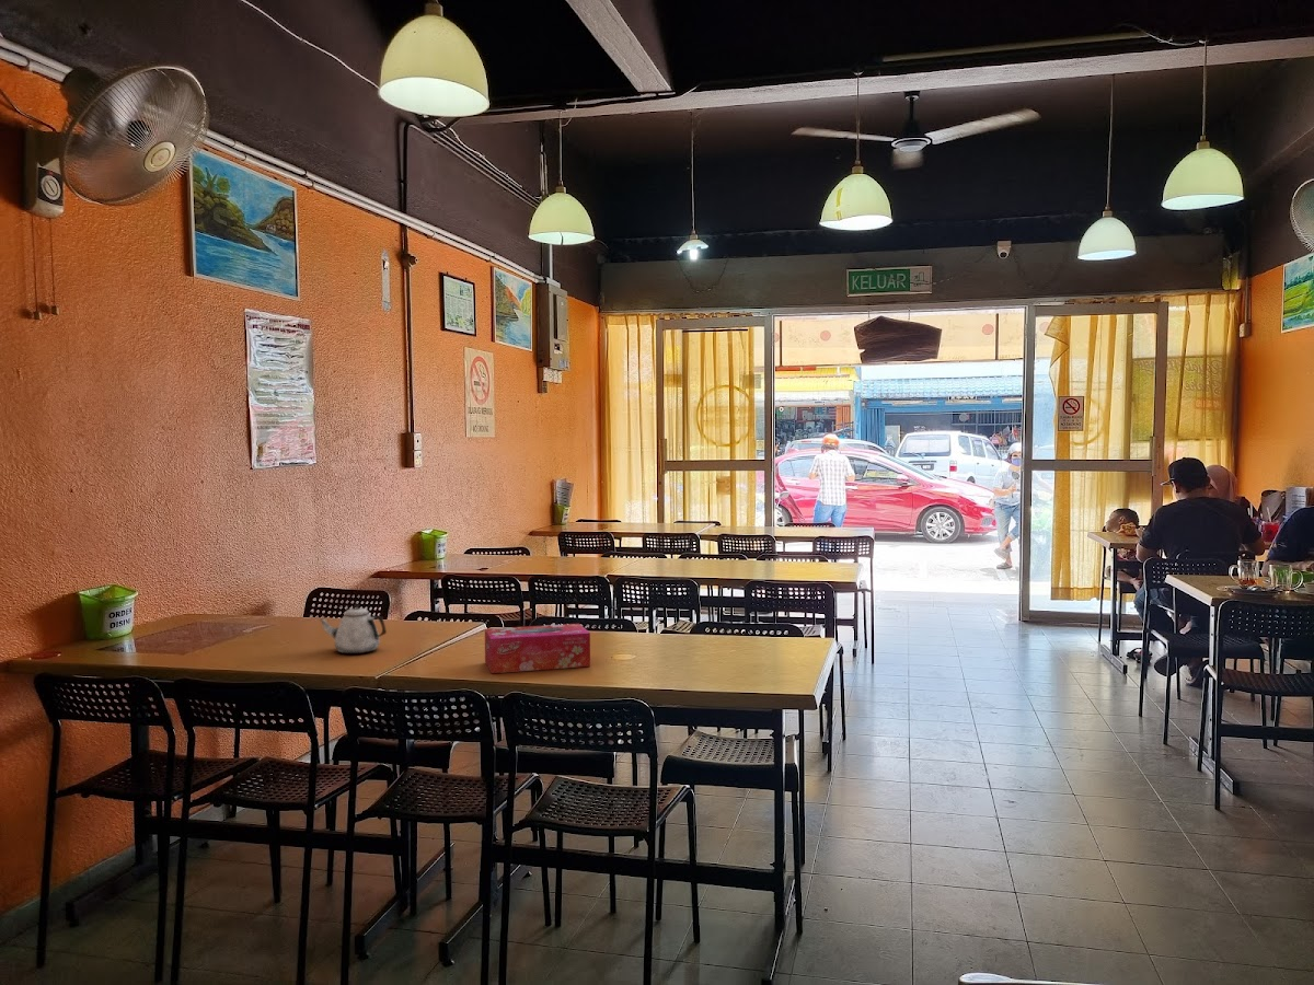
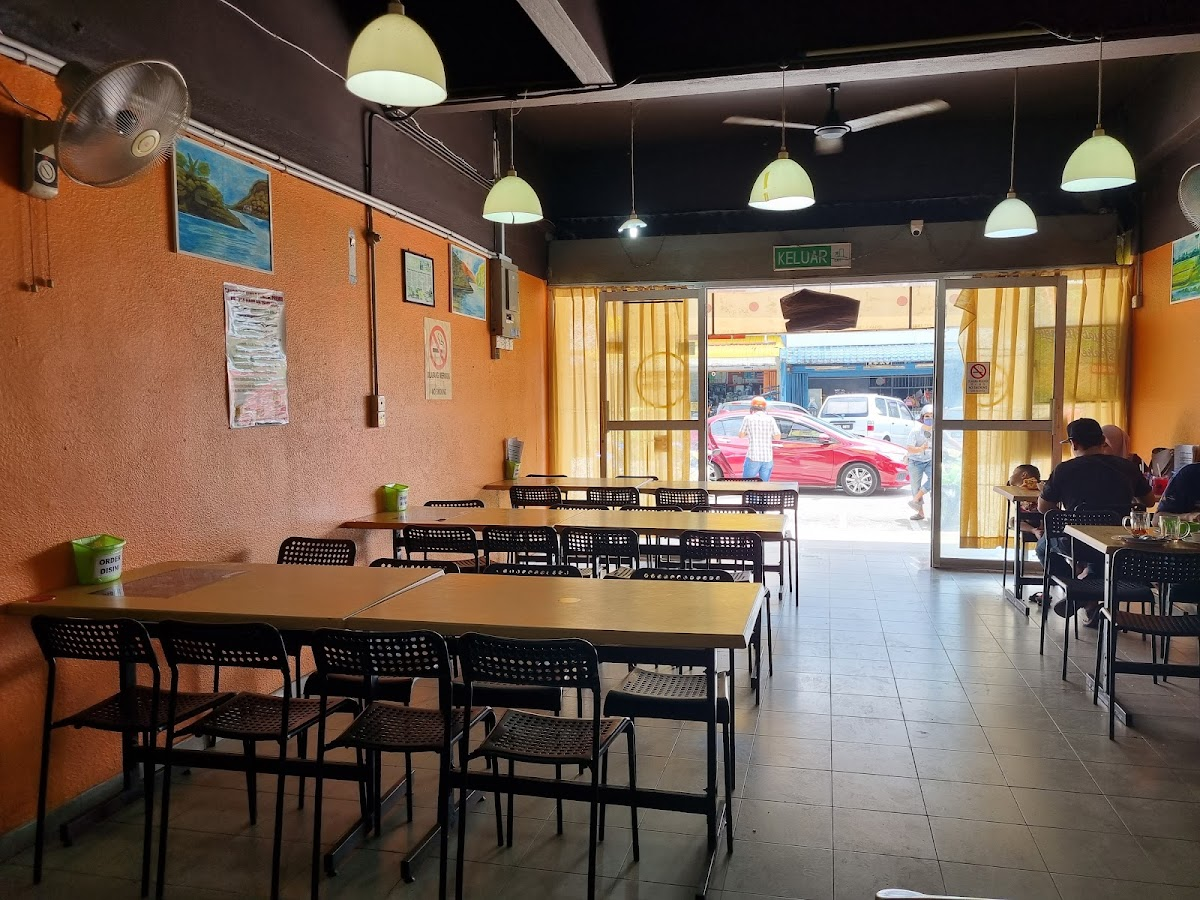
- teapot (353, 627)
- tissue box (537, 647)
